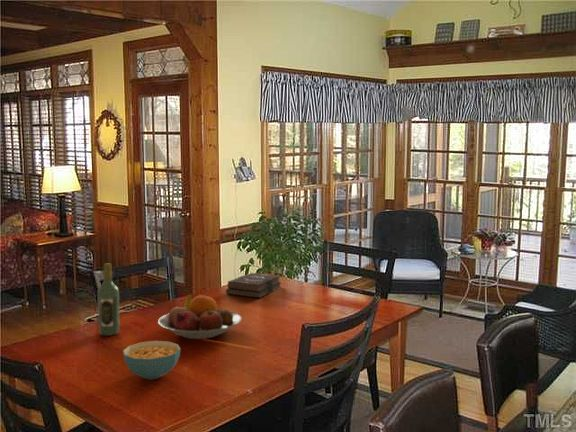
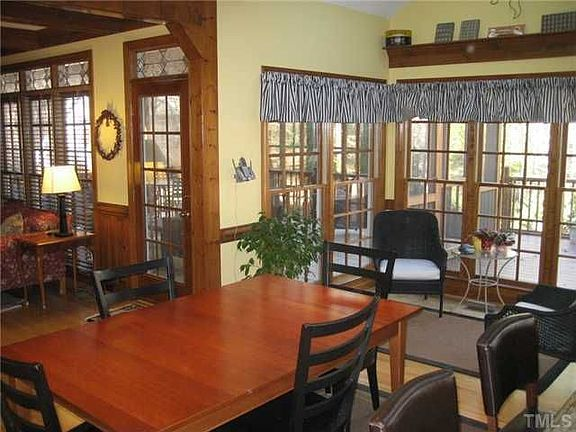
- hardback book (254, 284)
- wine bottle (108, 298)
- cereal bowl (152, 362)
- fruit bowl (200, 315)
